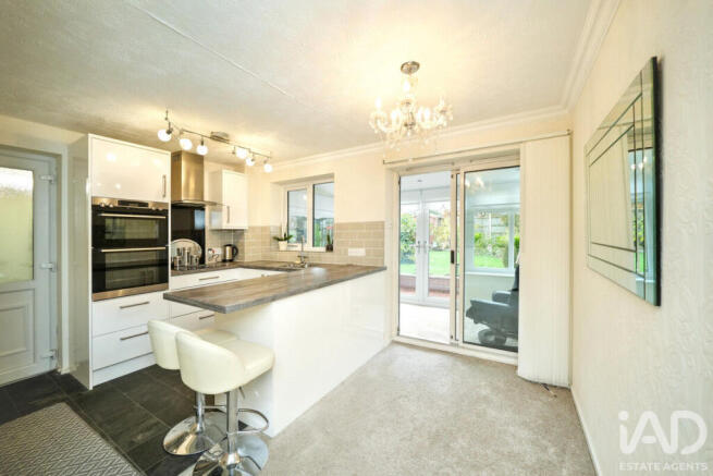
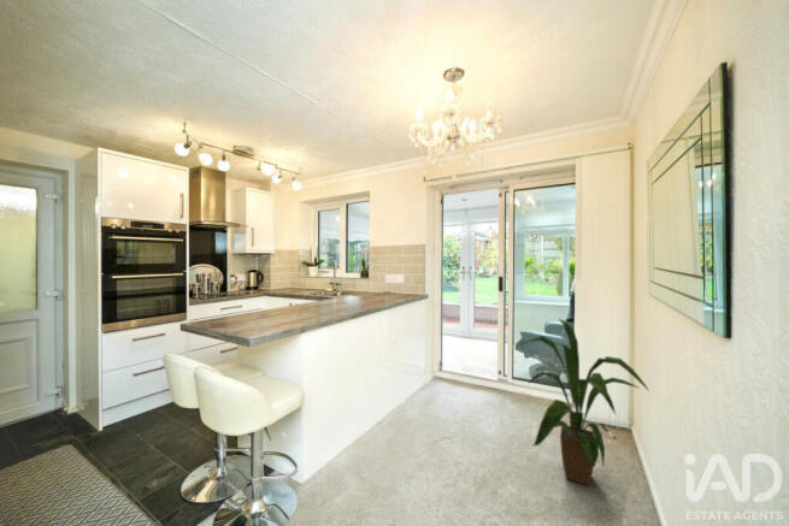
+ house plant (575, 406)
